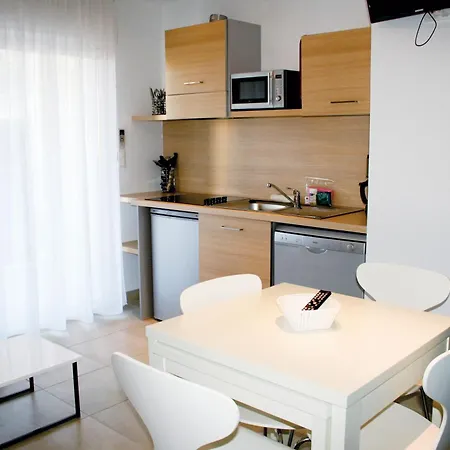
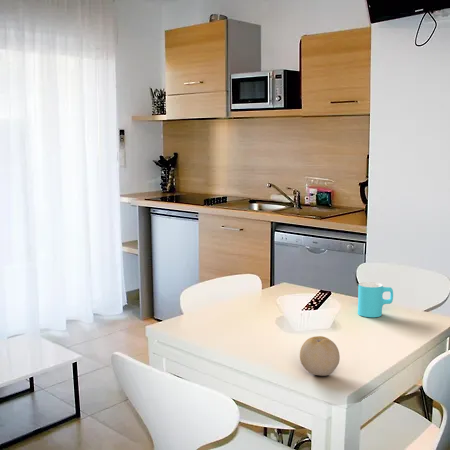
+ cup (374, 299)
+ fruit (319, 356)
